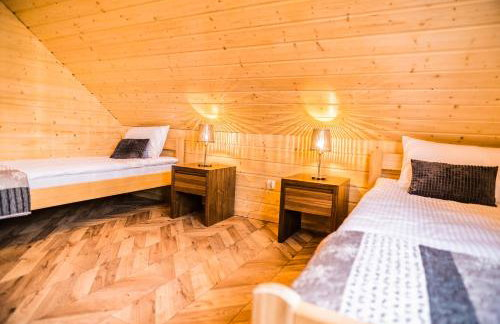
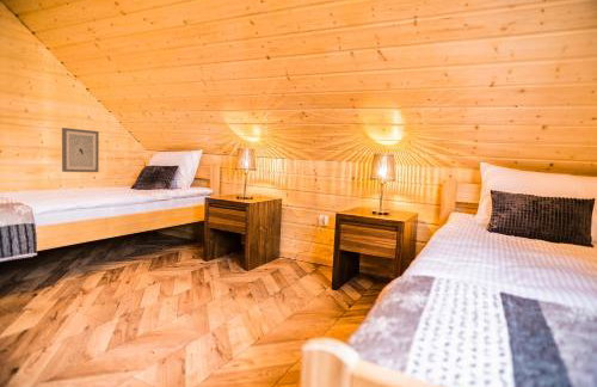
+ wall art (80, 150)
